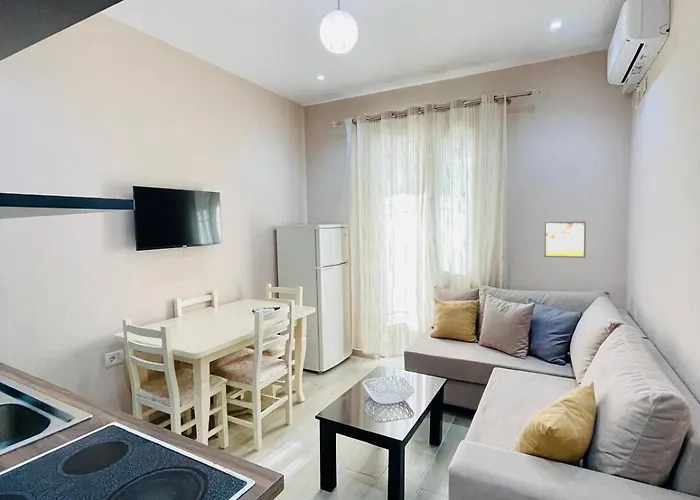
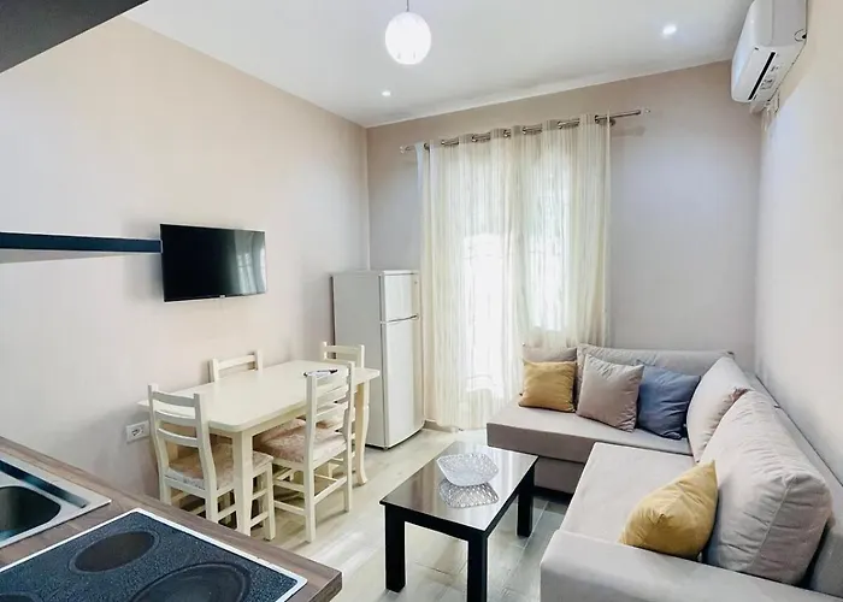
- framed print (564, 239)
